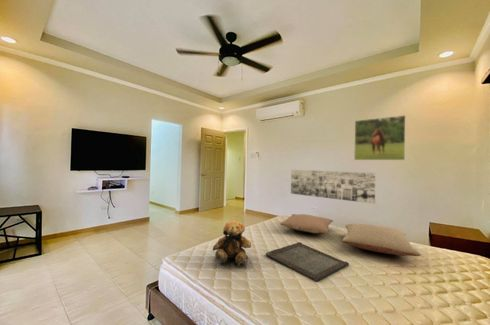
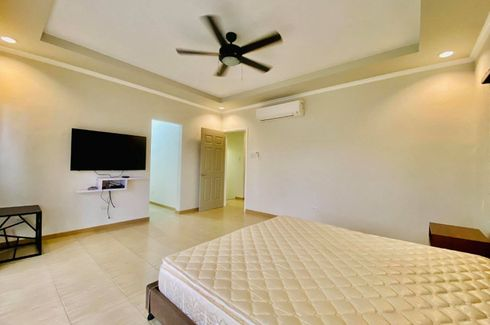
- pillow (307, 223)
- wall art (327, 184)
- pillow (375, 237)
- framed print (378, 139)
- teddy bear (231, 242)
- serving tray (305, 258)
